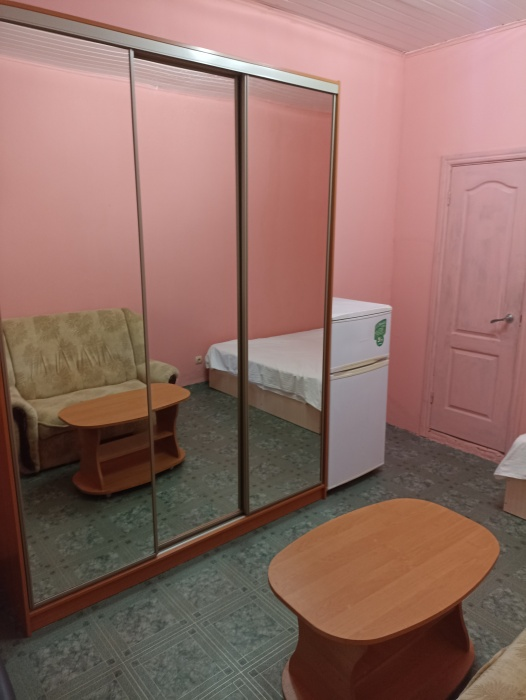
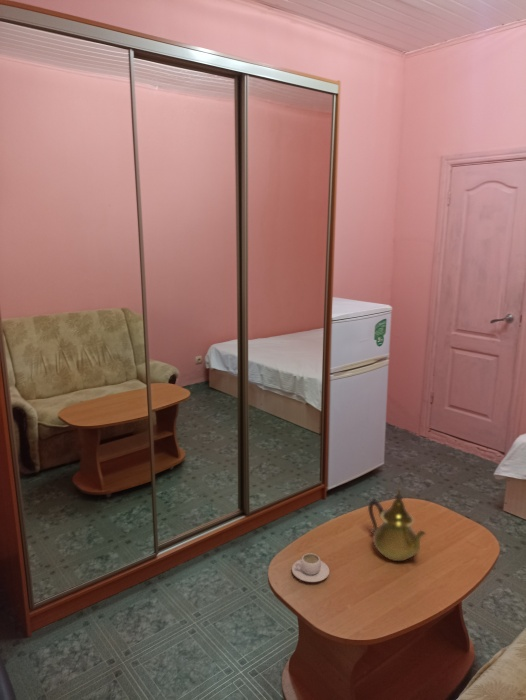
+ teapot (395, 520)
+ teacup (310, 565)
